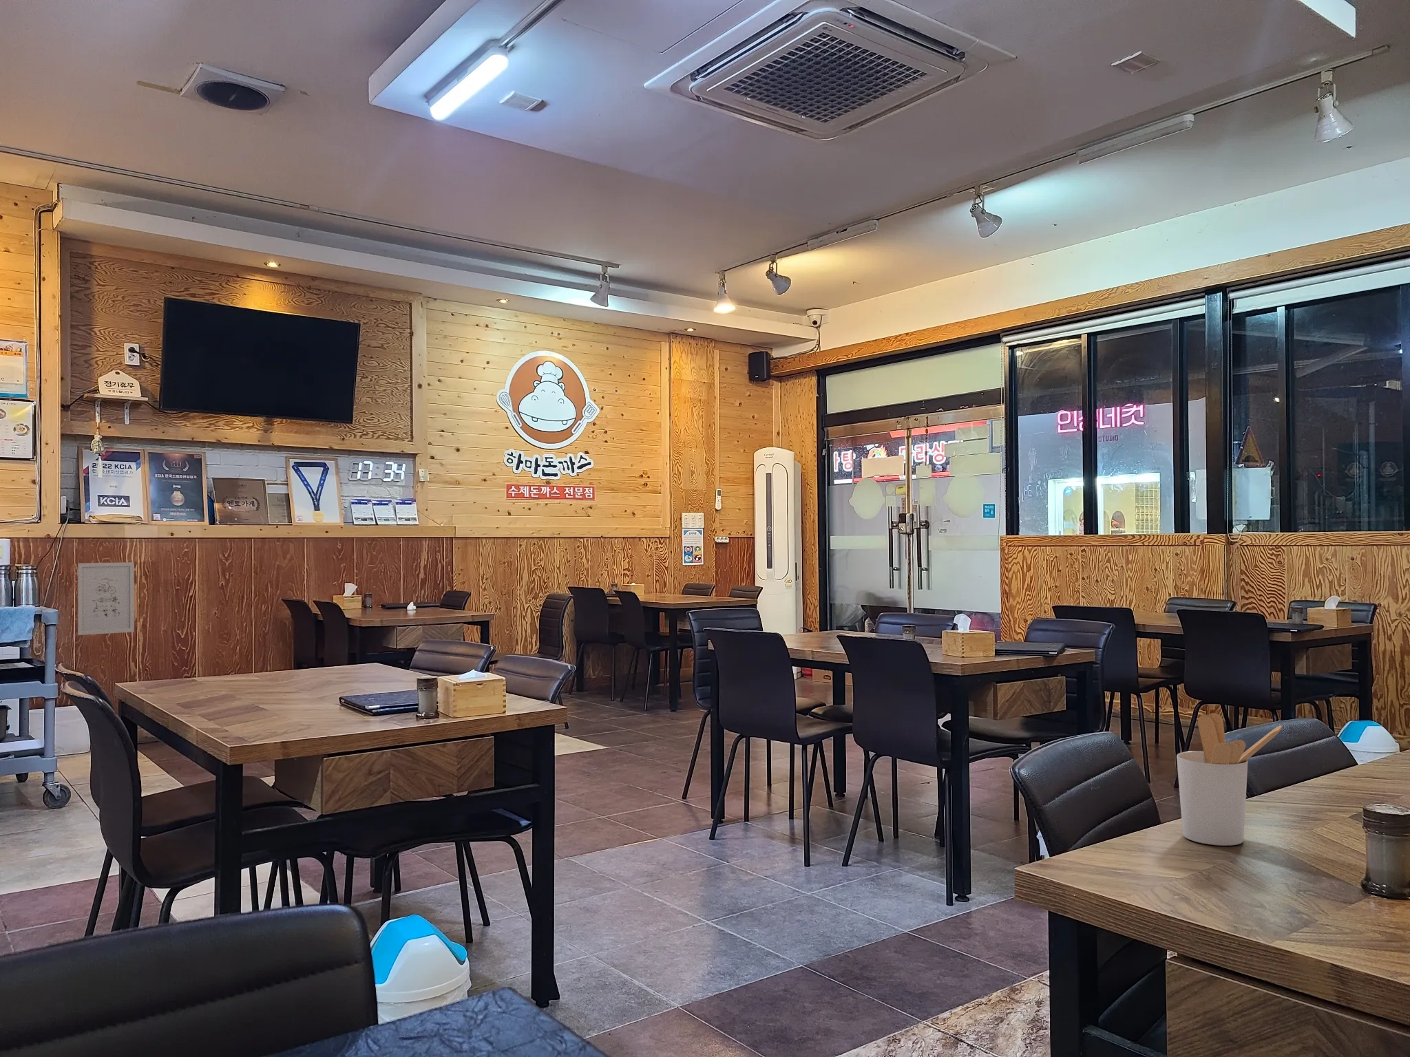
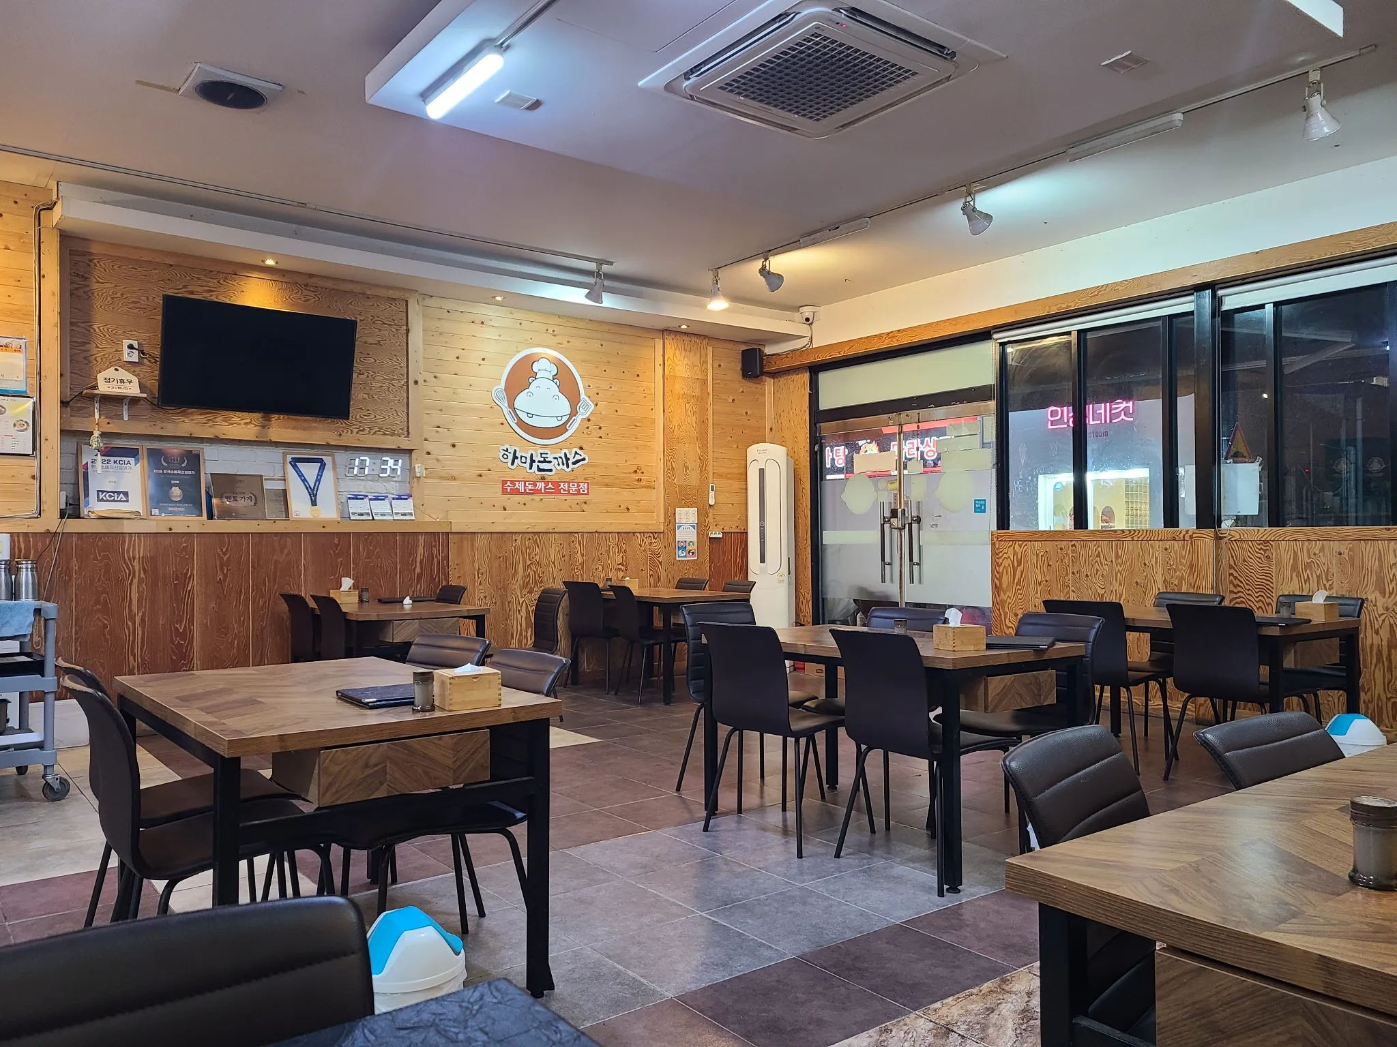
- utensil holder (1231, 779)
- wall art (105, 598)
